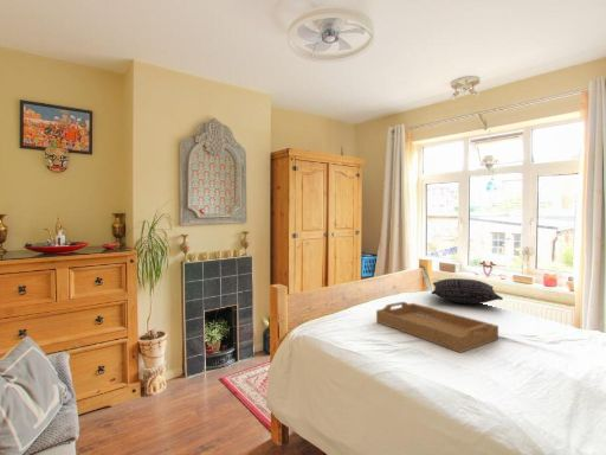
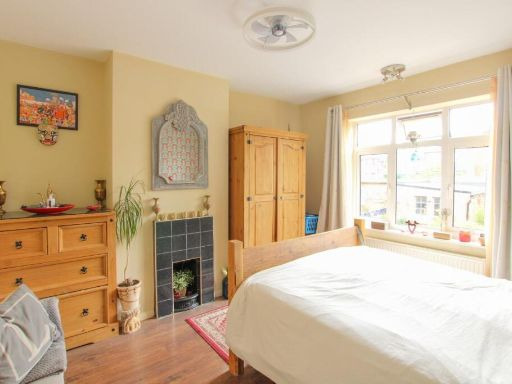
- pillow (463, 289)
- serving tray (432, 321)
